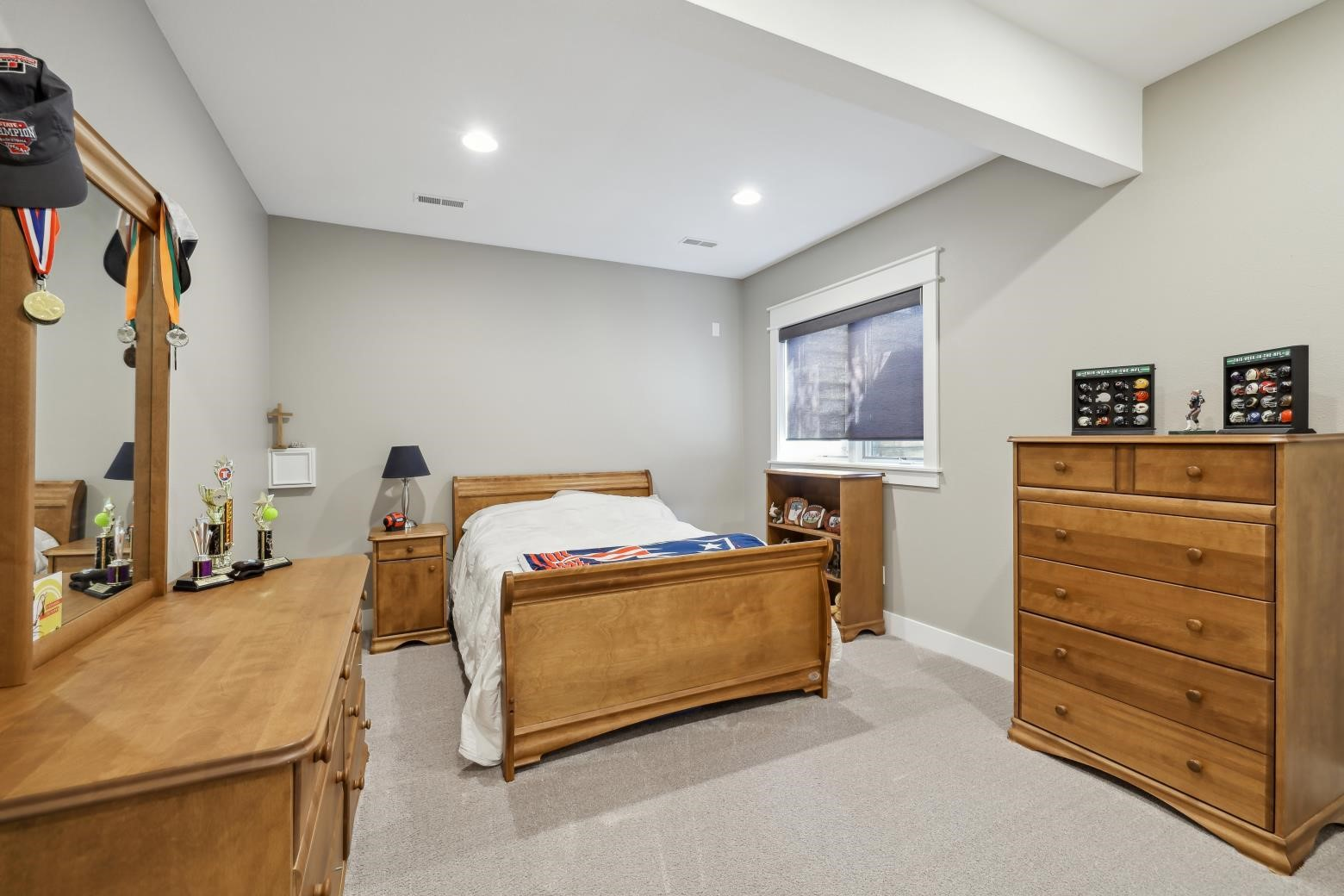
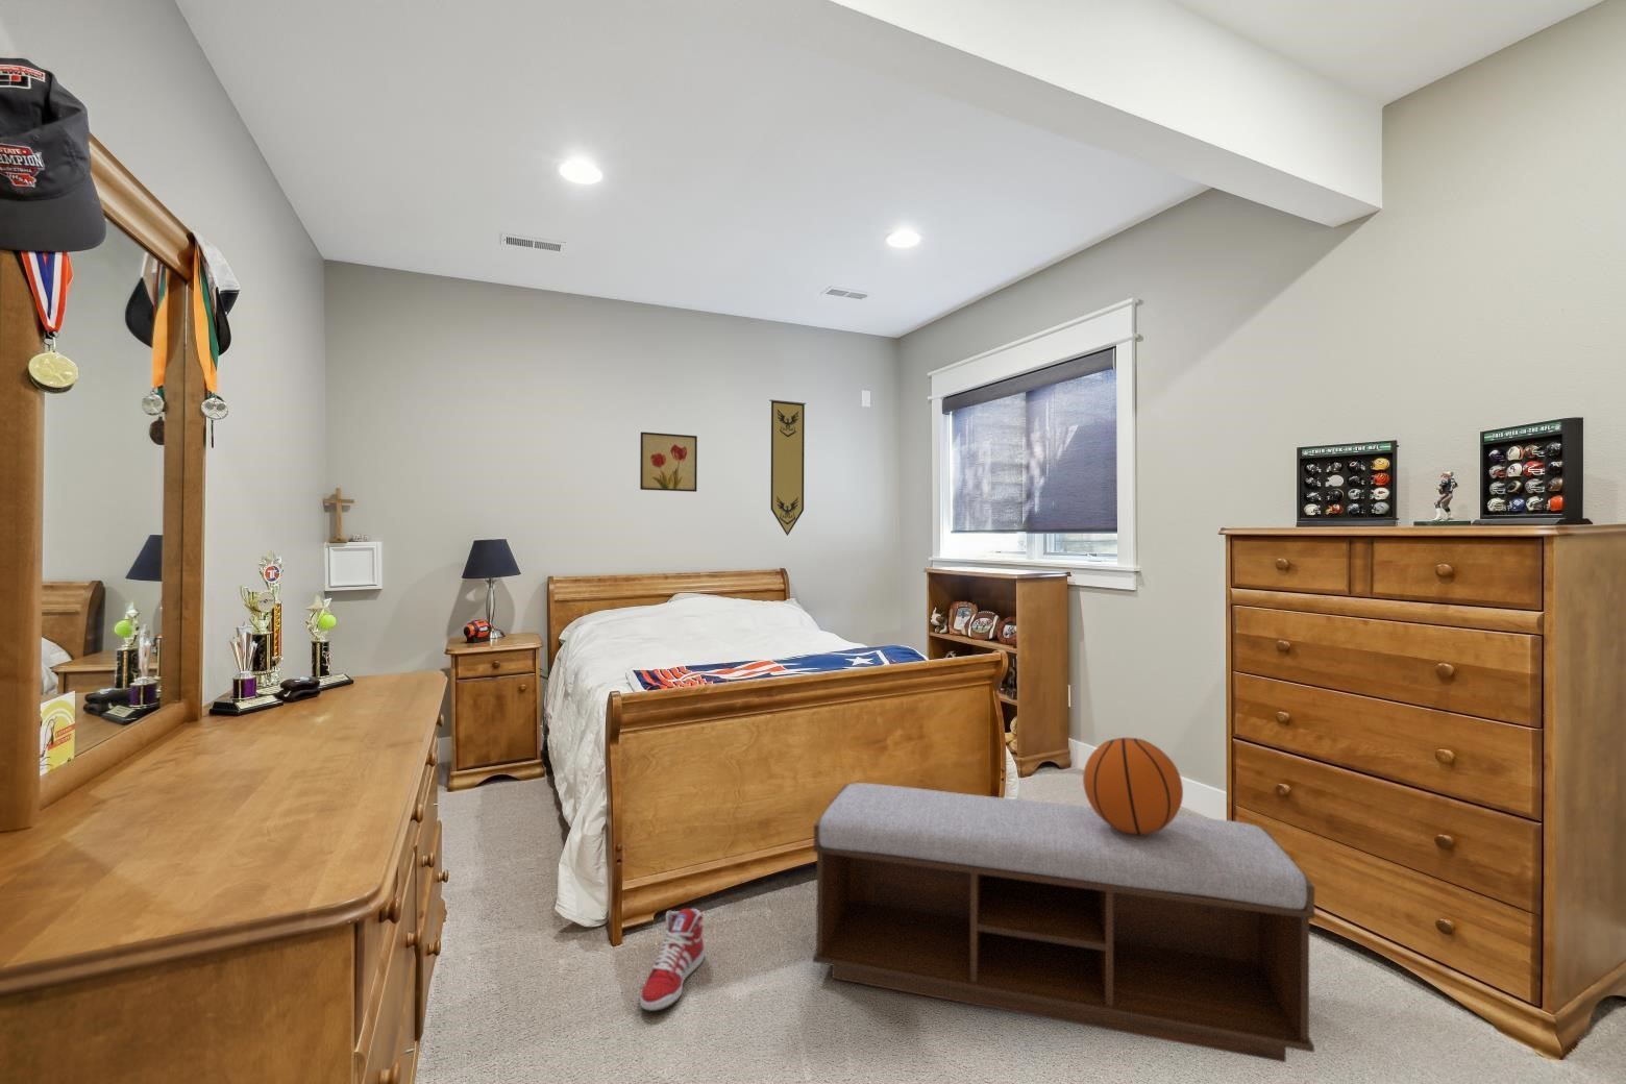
+ sneaker (673, 952)
+ basketball (1131, 784)
+ wall art (668, 462)
+ bench (1038, 900)
+ pennant (786, 468)
